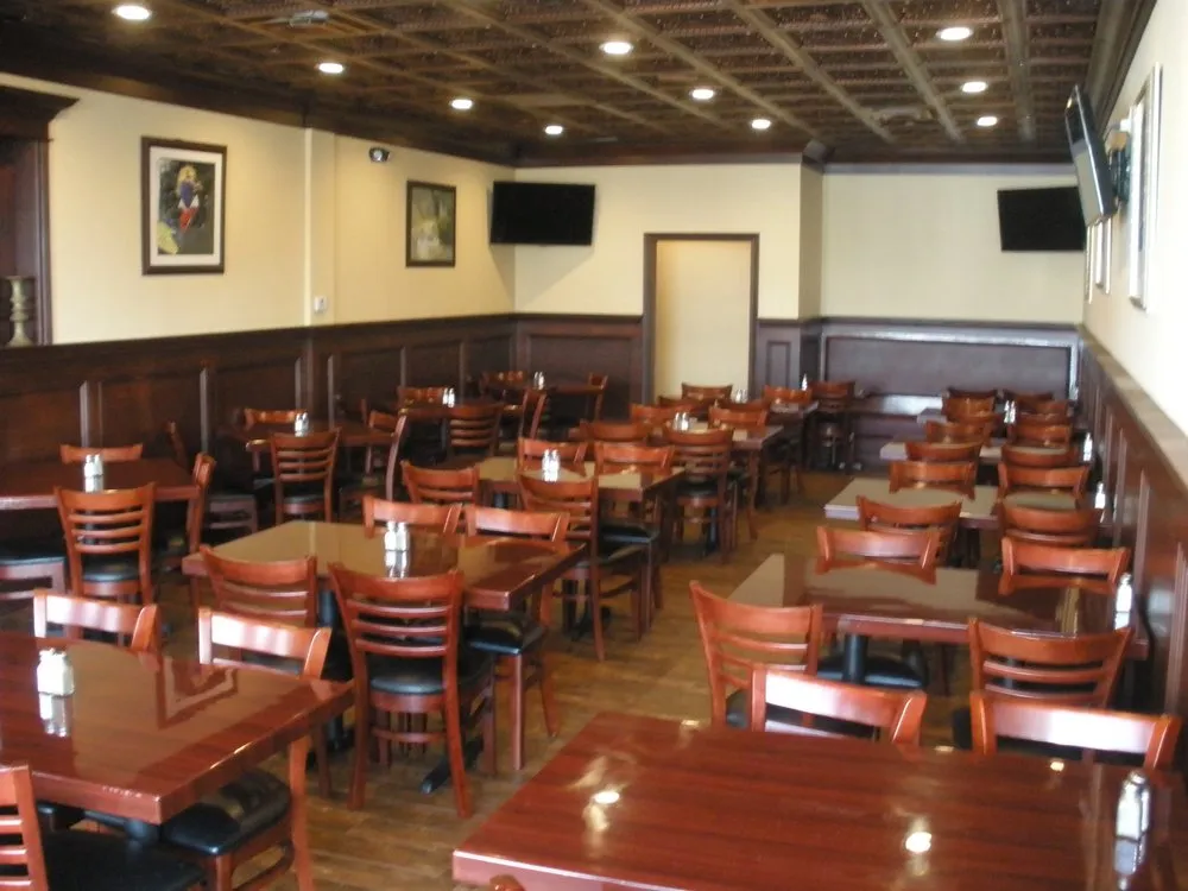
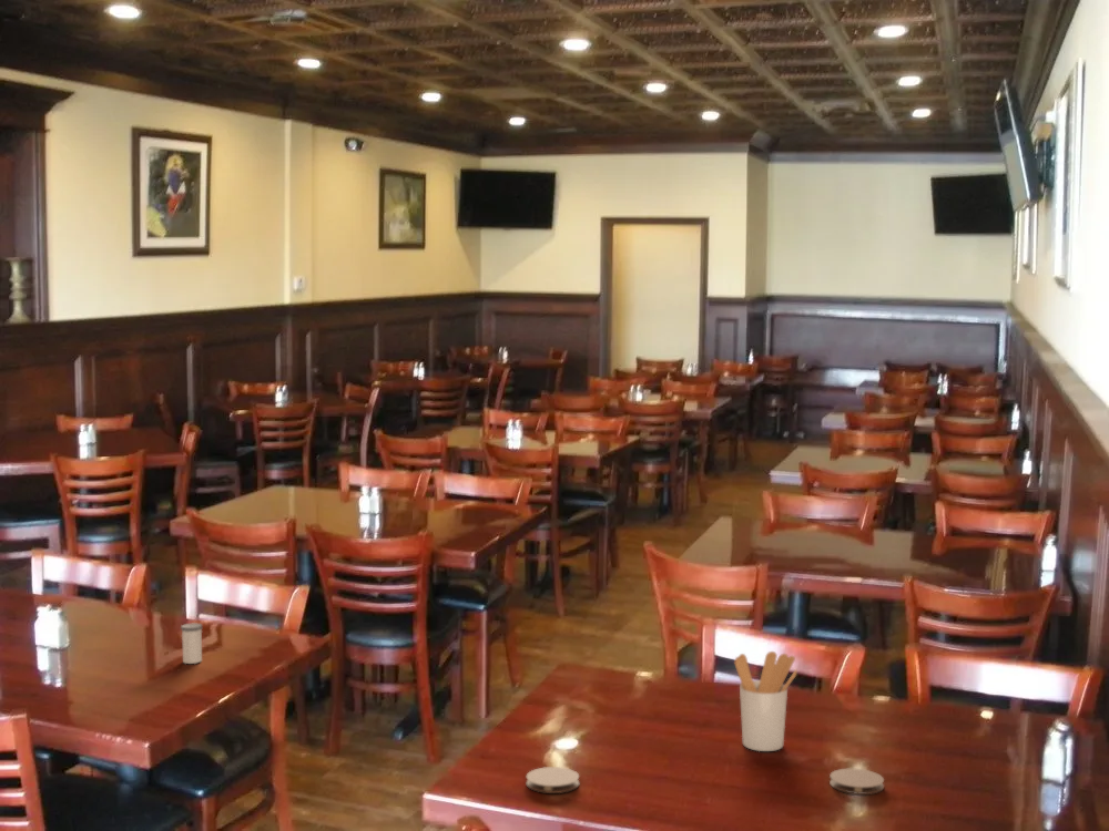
+ salt shaker (192, 643)
+ utensil holder (767, 698)
+ coaster (856, 780)
+ coaster (552, 779)
